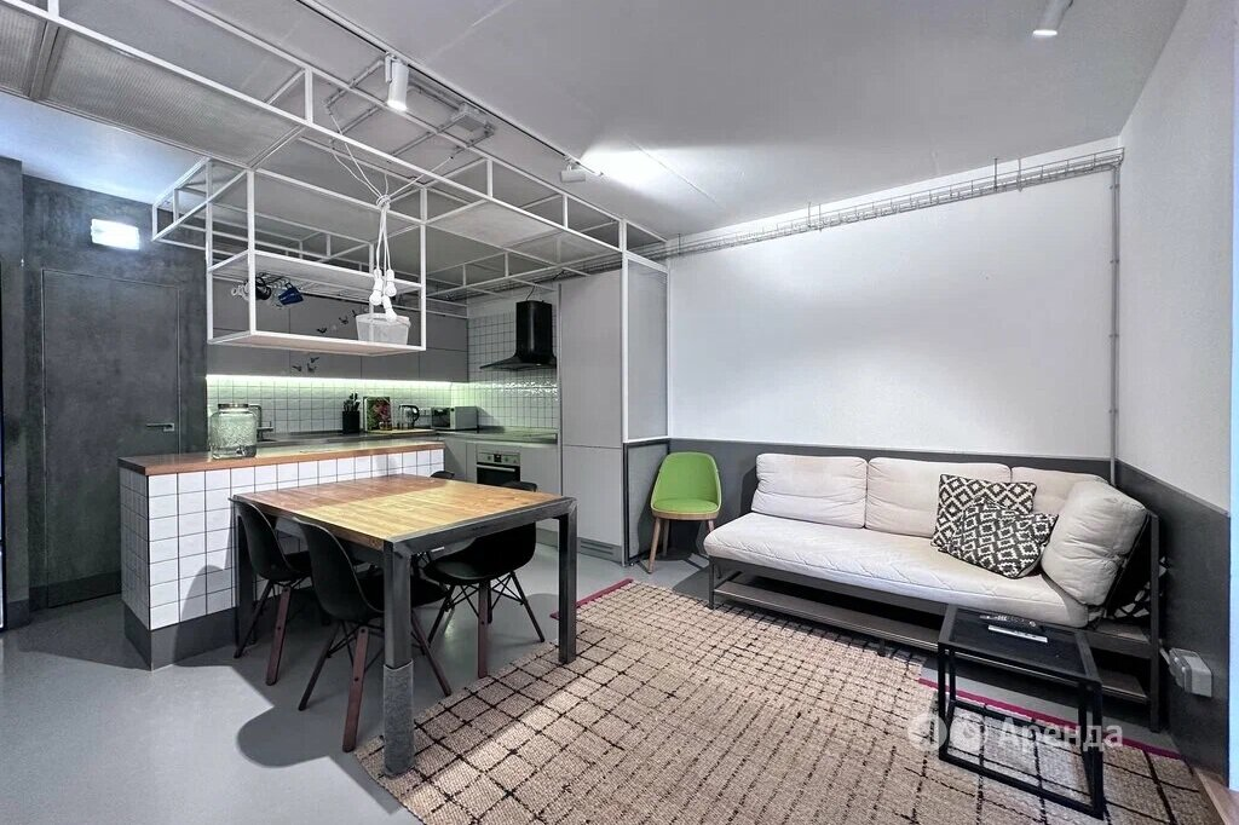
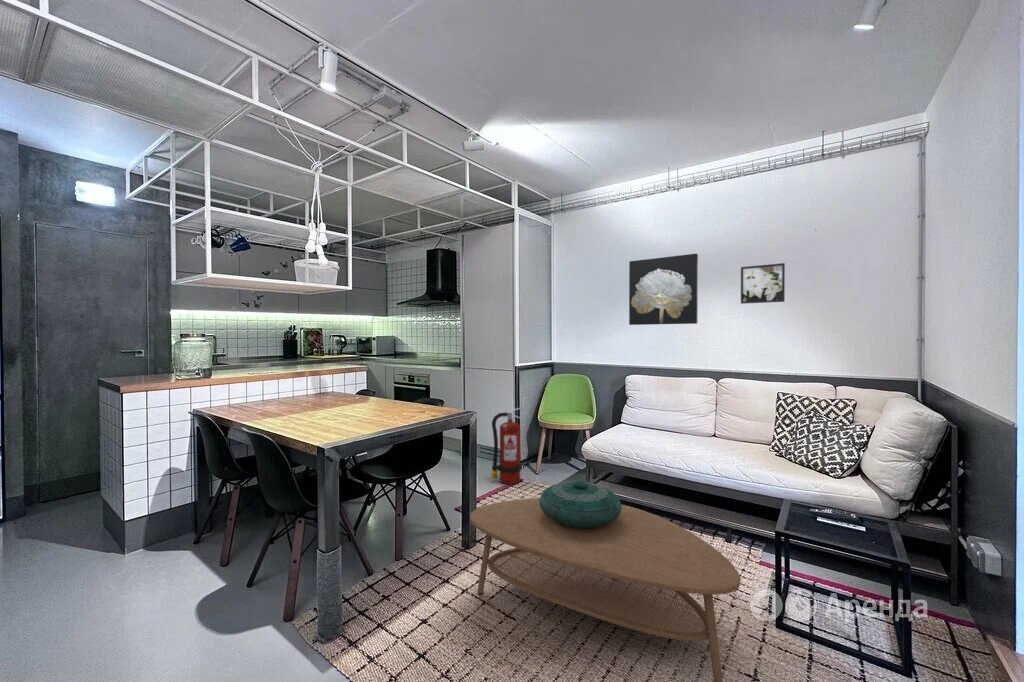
+ wall art (661, 291)
+ coffee table (594, 568)
+ decorative bowl (579, 499)
+ fire extinguisher (506, 444)
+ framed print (762, 284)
